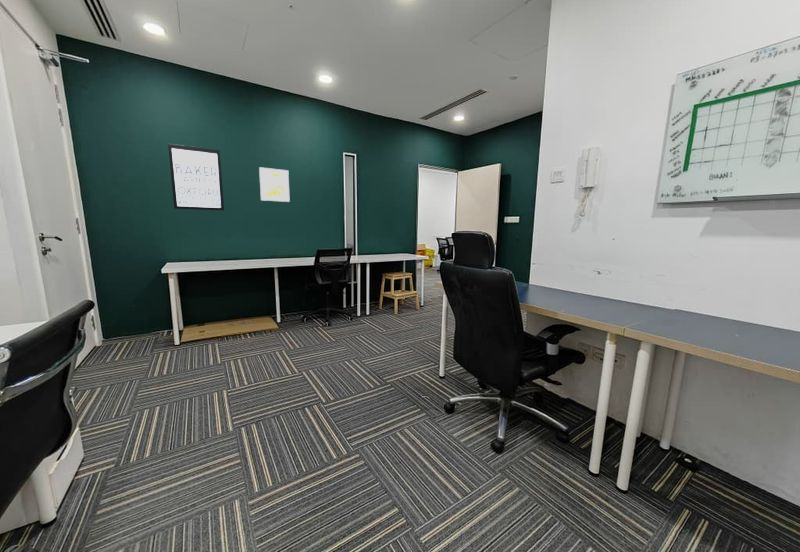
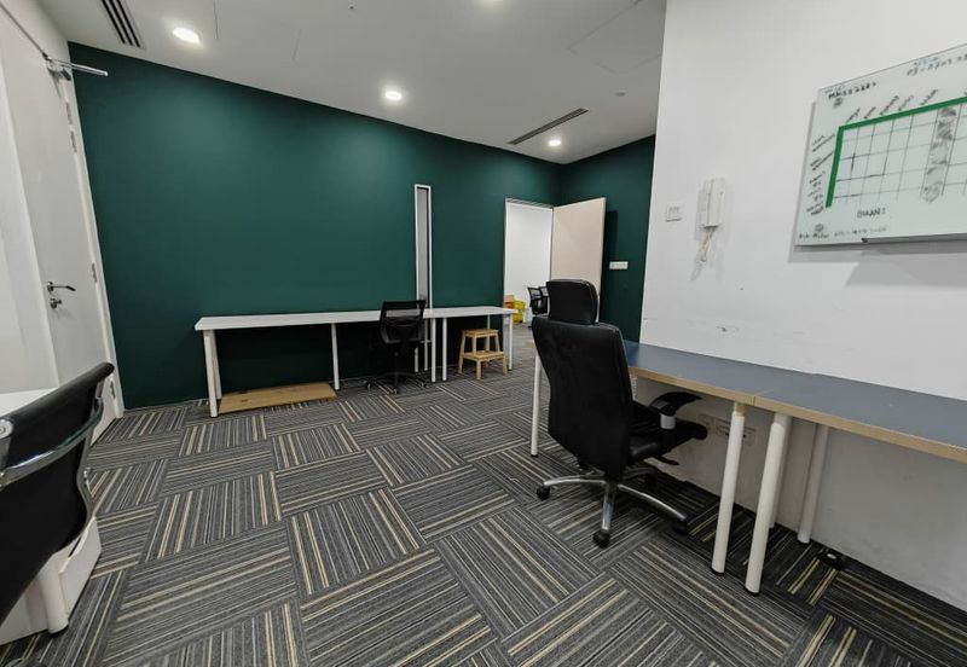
- wall art (197, 178)
- wall art (274, 185)
